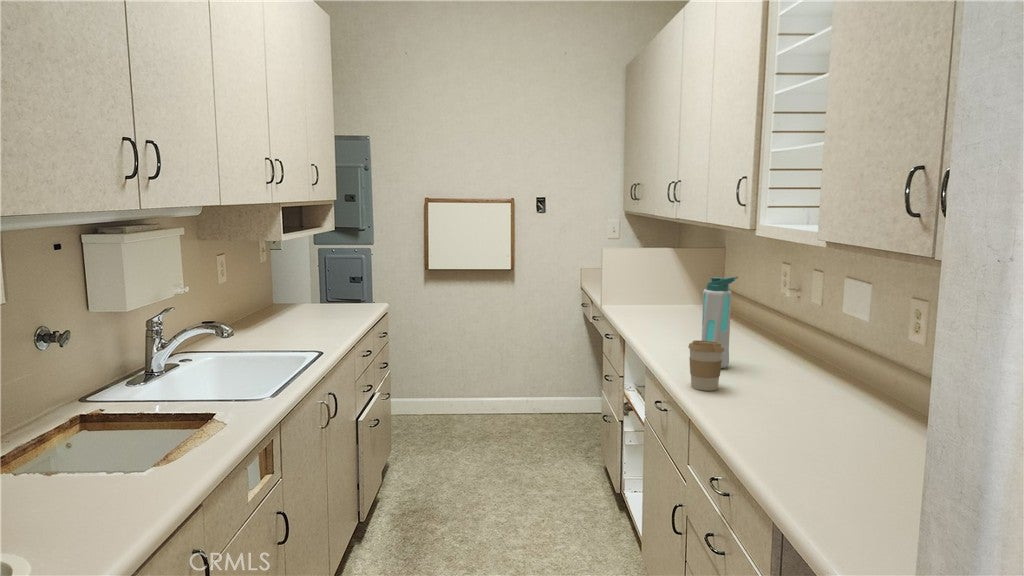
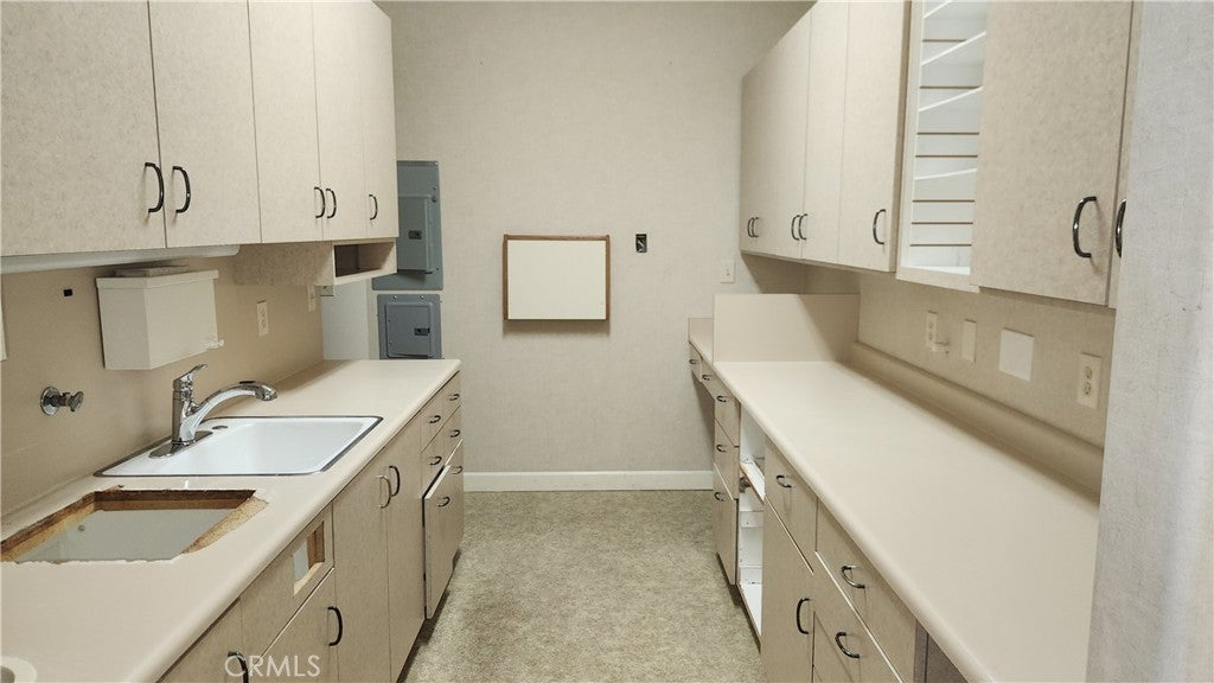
- water bottle (718, 321)
- coffee cup (705, 363)
